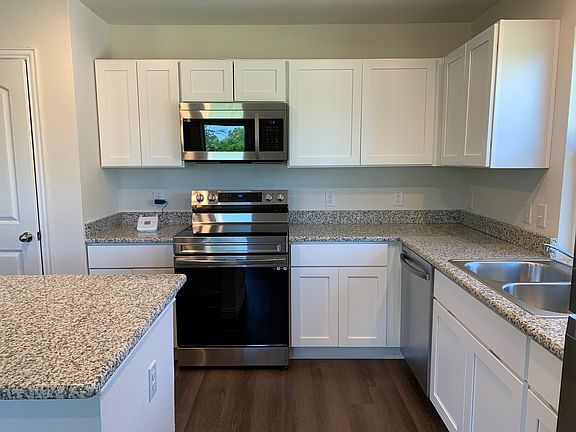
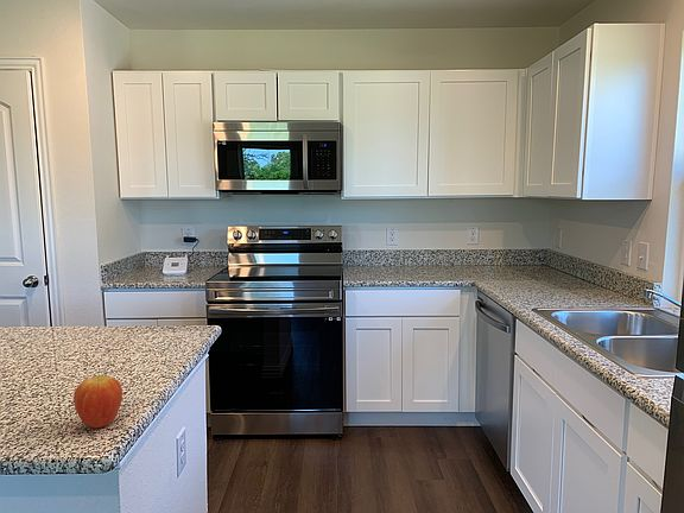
+ fruit (99, 398)
